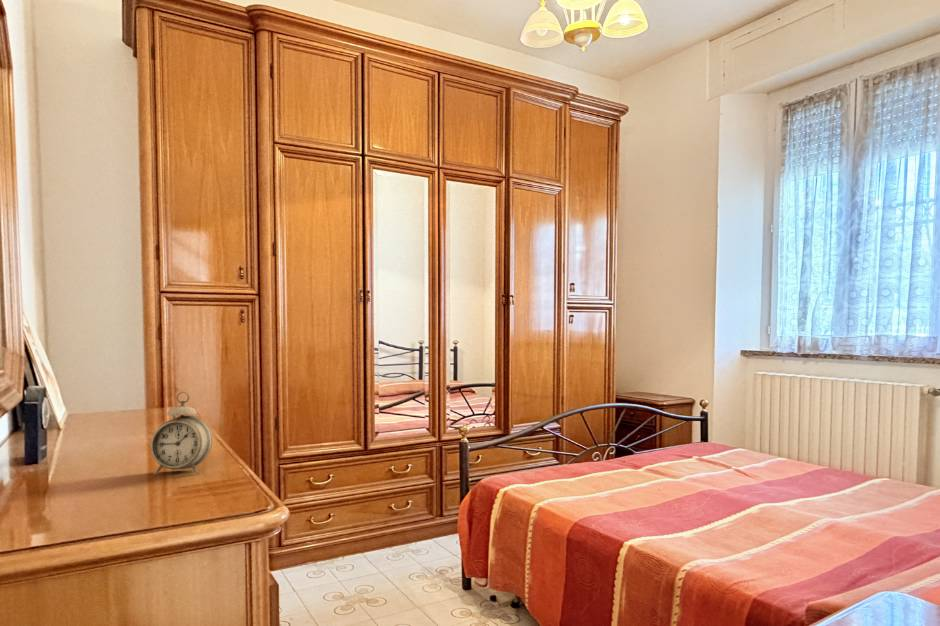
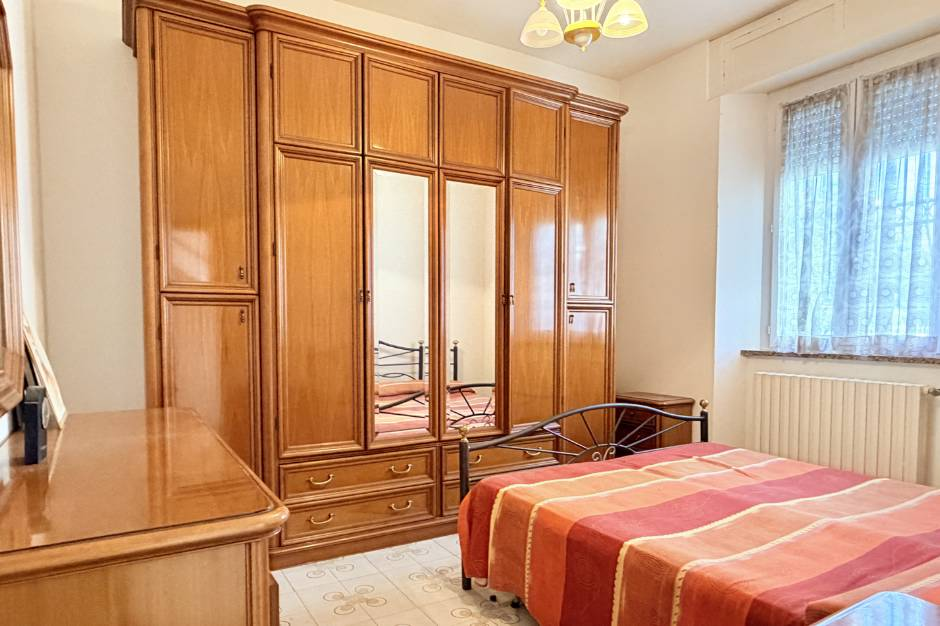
- alarm clock (180, 431)
